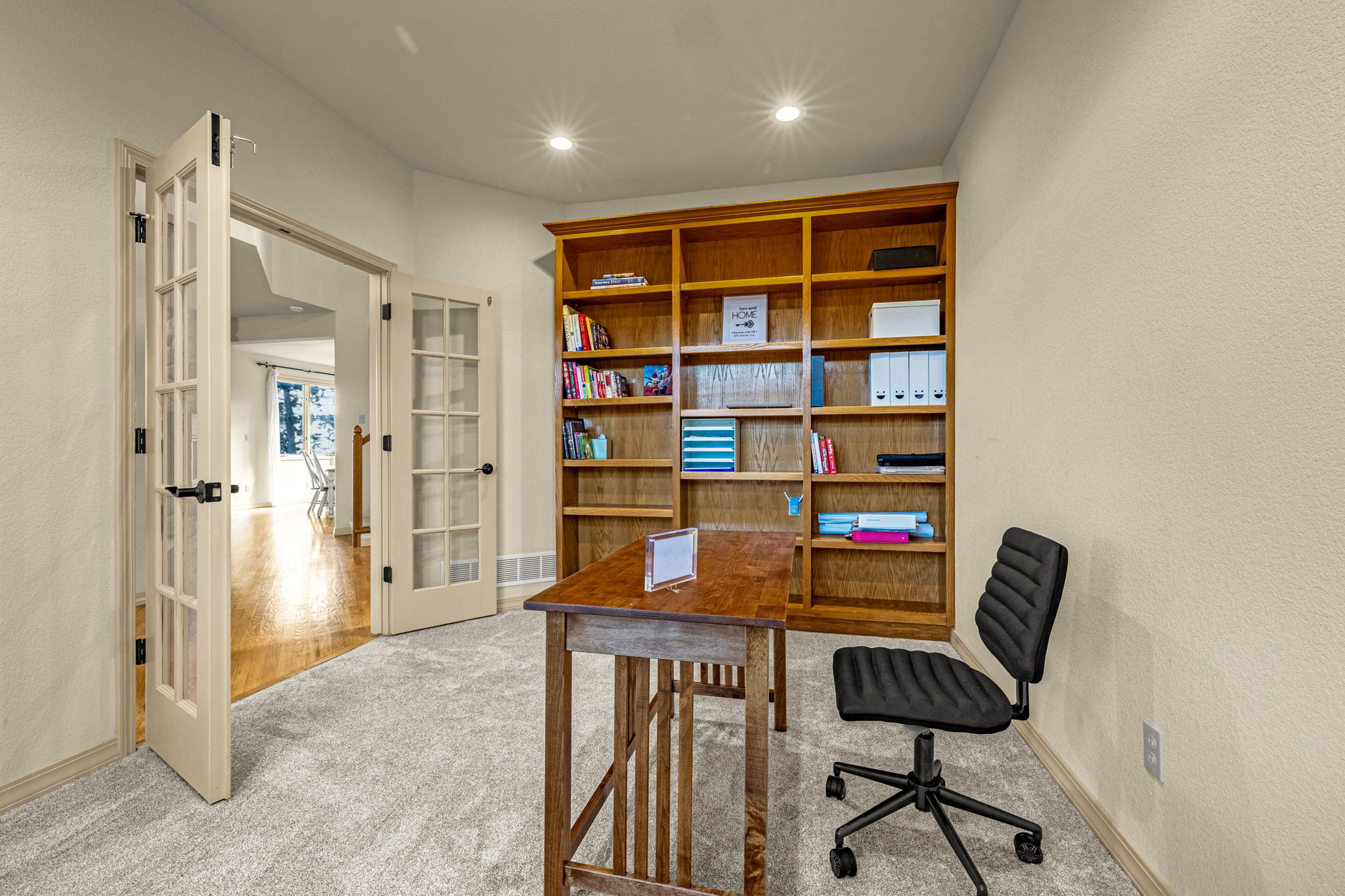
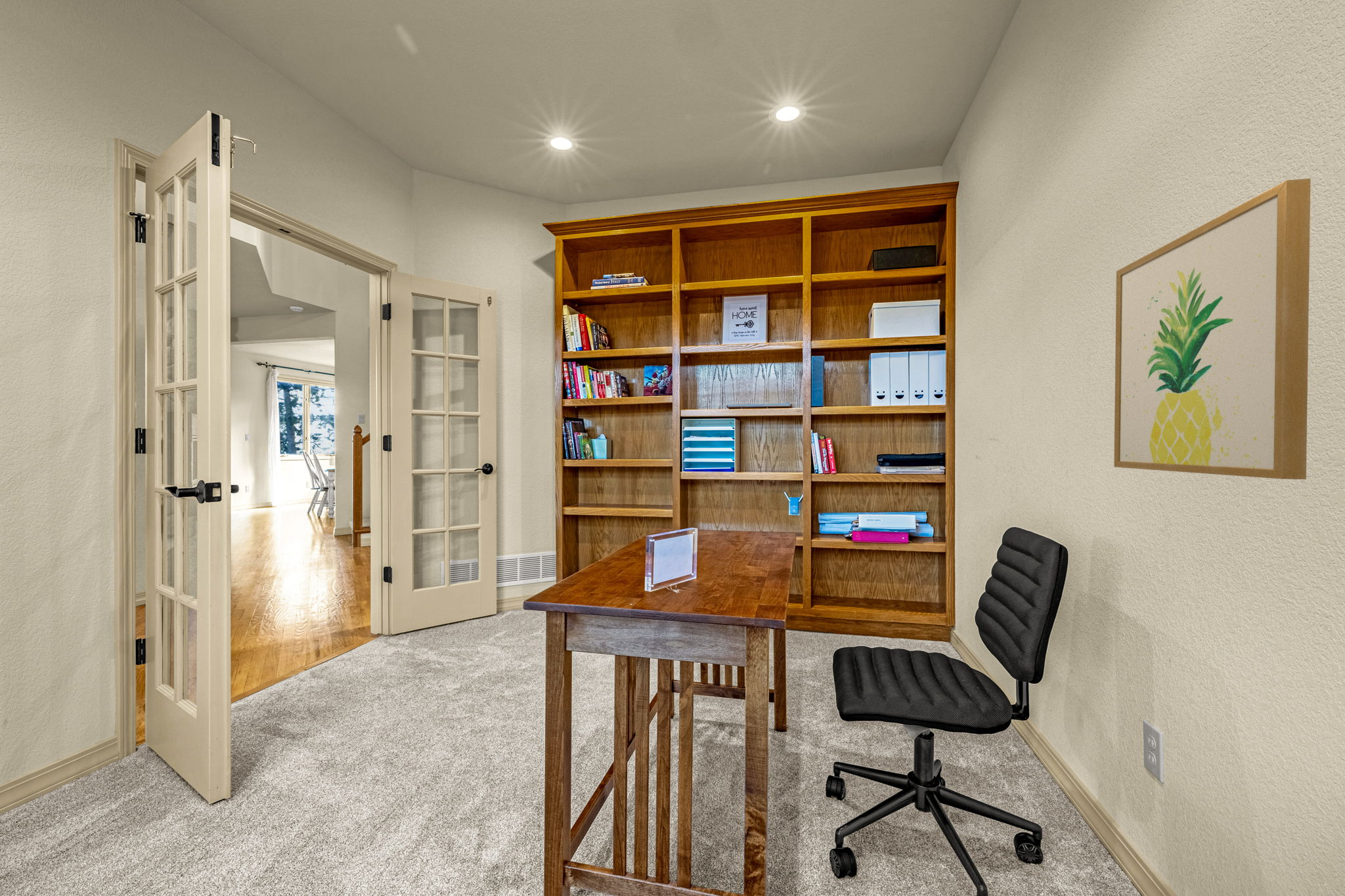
+ wall art (1191, 353)
